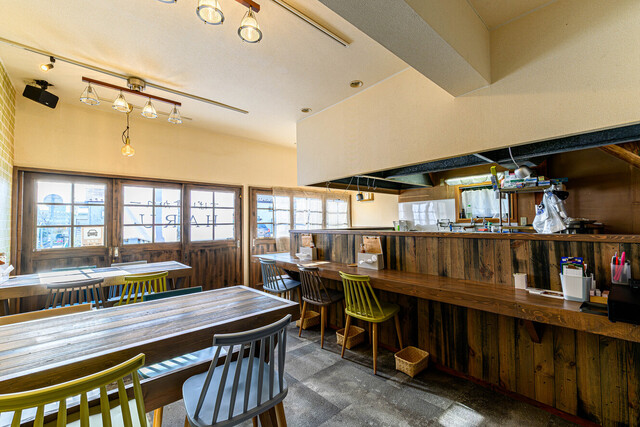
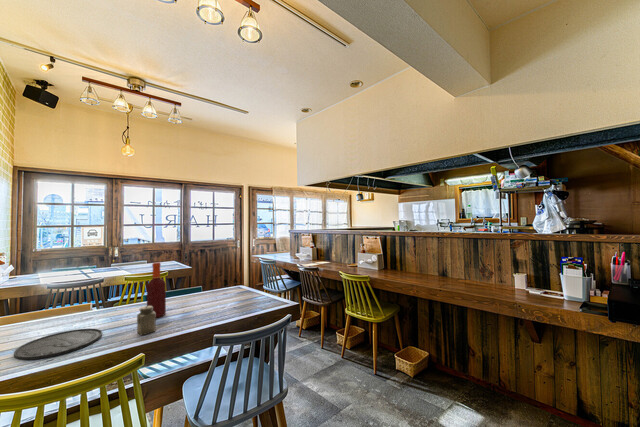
+ salt shaker (146, 319)
+ plate (61, 342)
+ bottle (156, 289)
